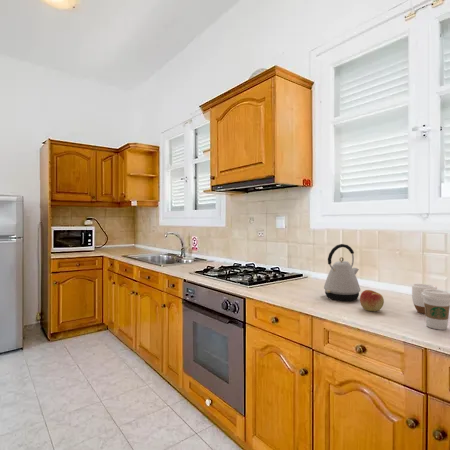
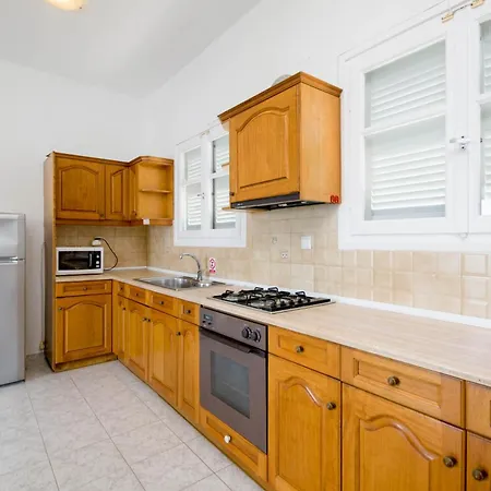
- kettle (342, 270)
- coffee cup (436, 309)
- mug (423, 298)
- apple (371, 300)
